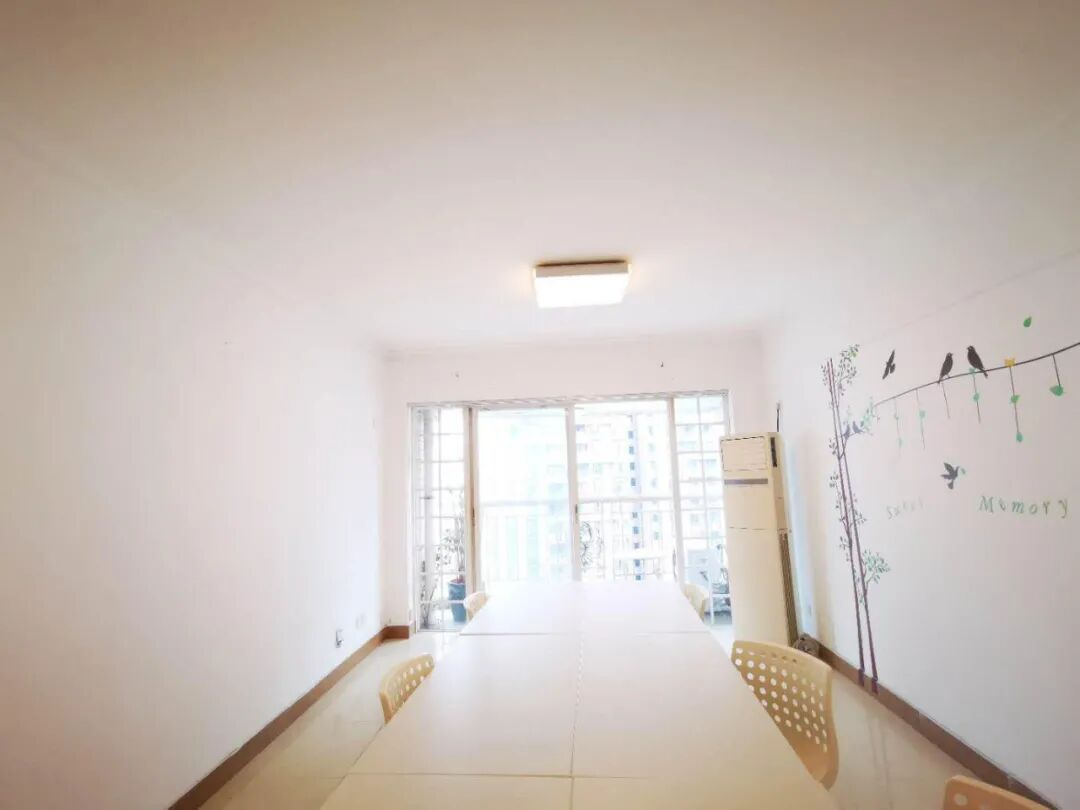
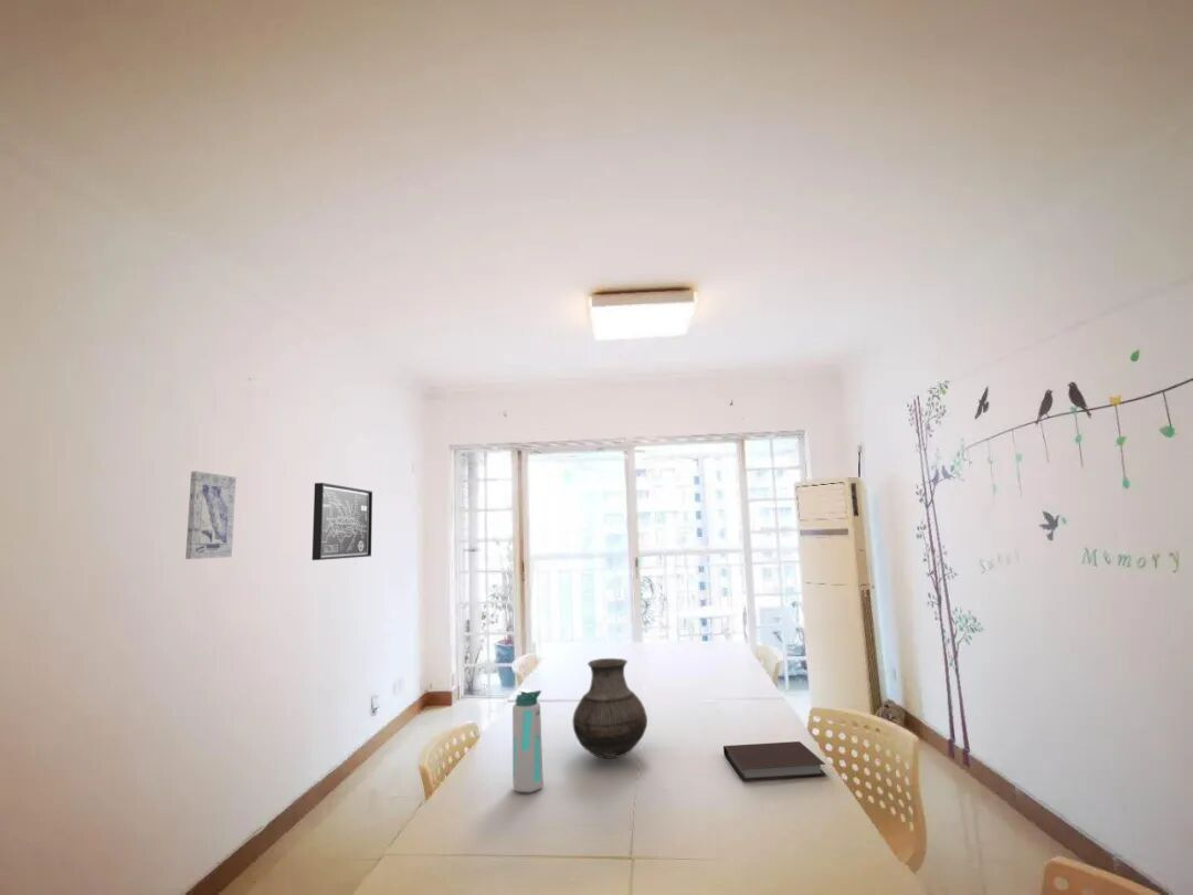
+ water bottle (528, 738)
+ vase (609, 708)
+ wall art (345, 522)
+ notebook (772, 759)
+ wall art (212, 515)
